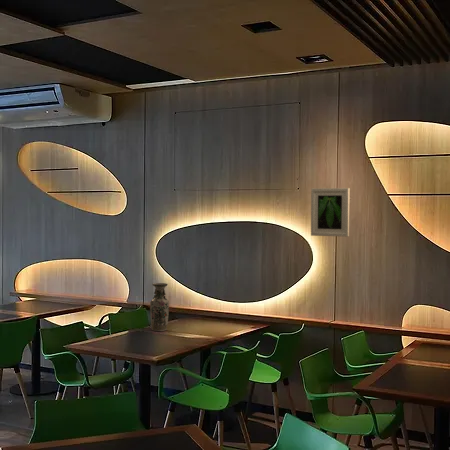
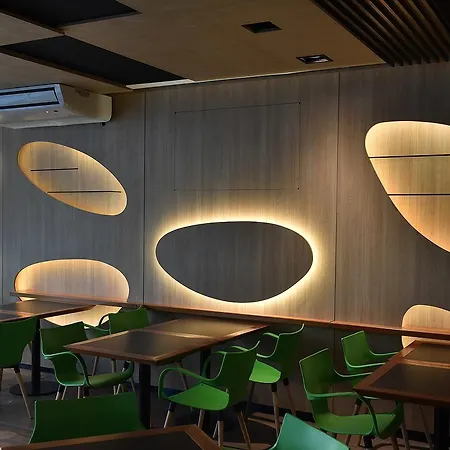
- vase (159, 306)
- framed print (329, 212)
